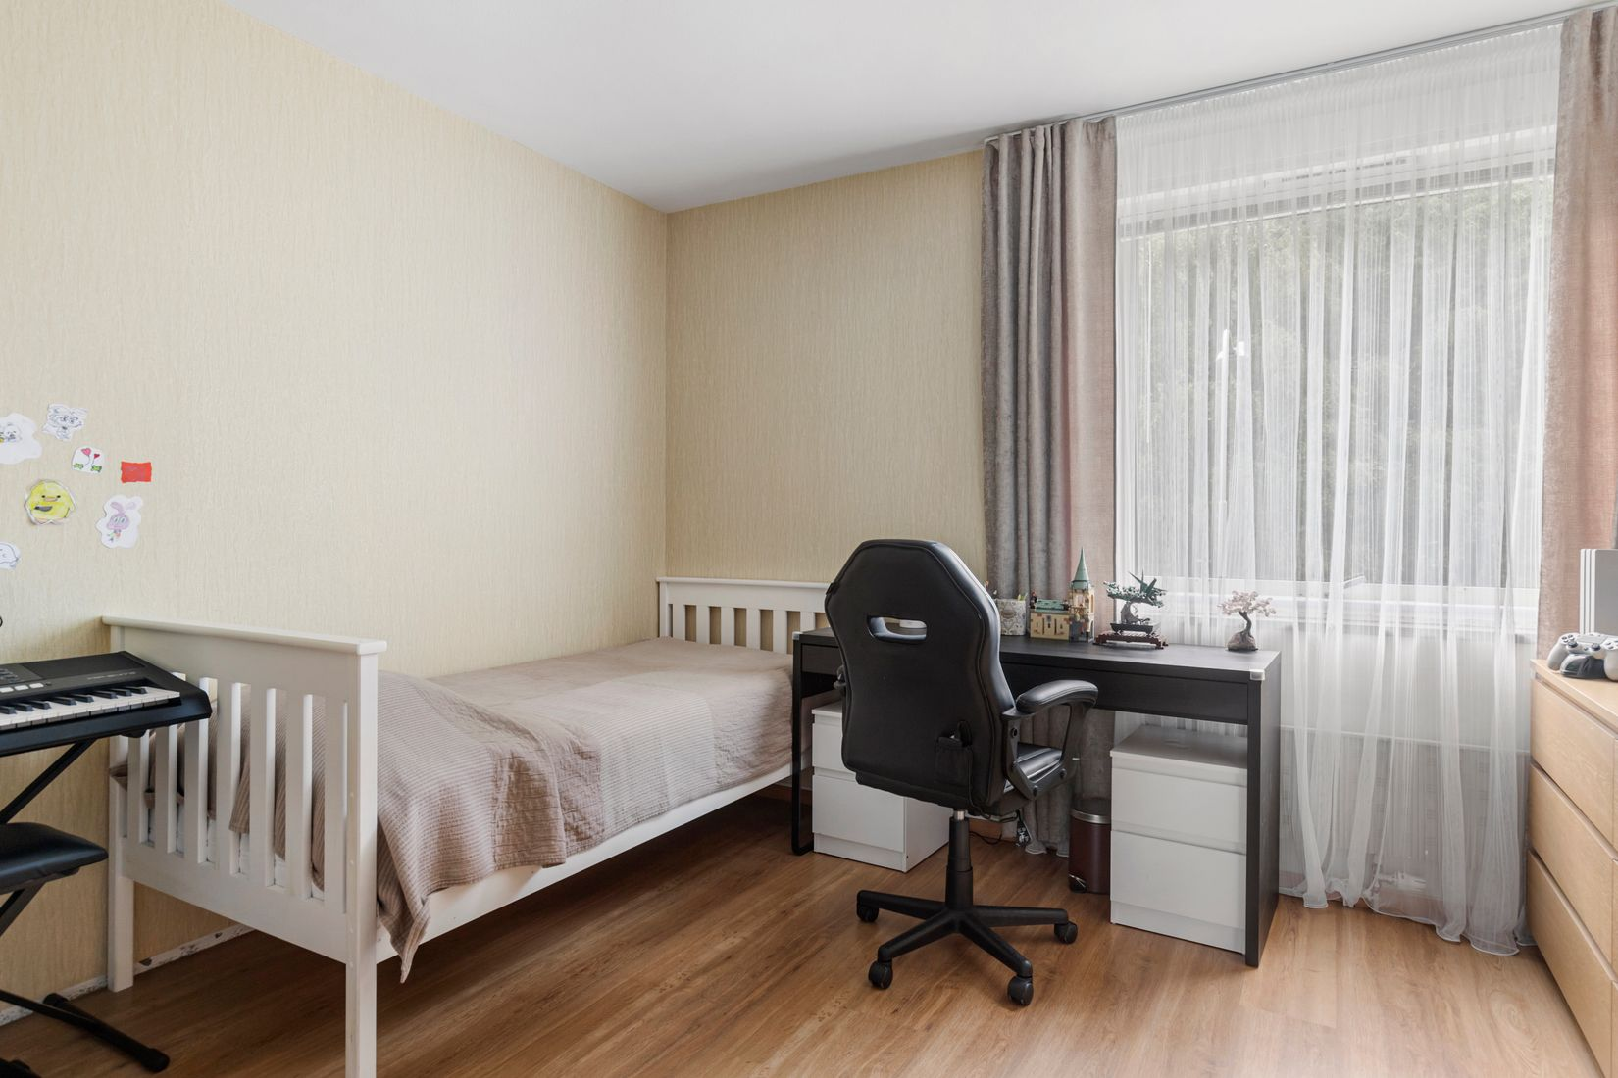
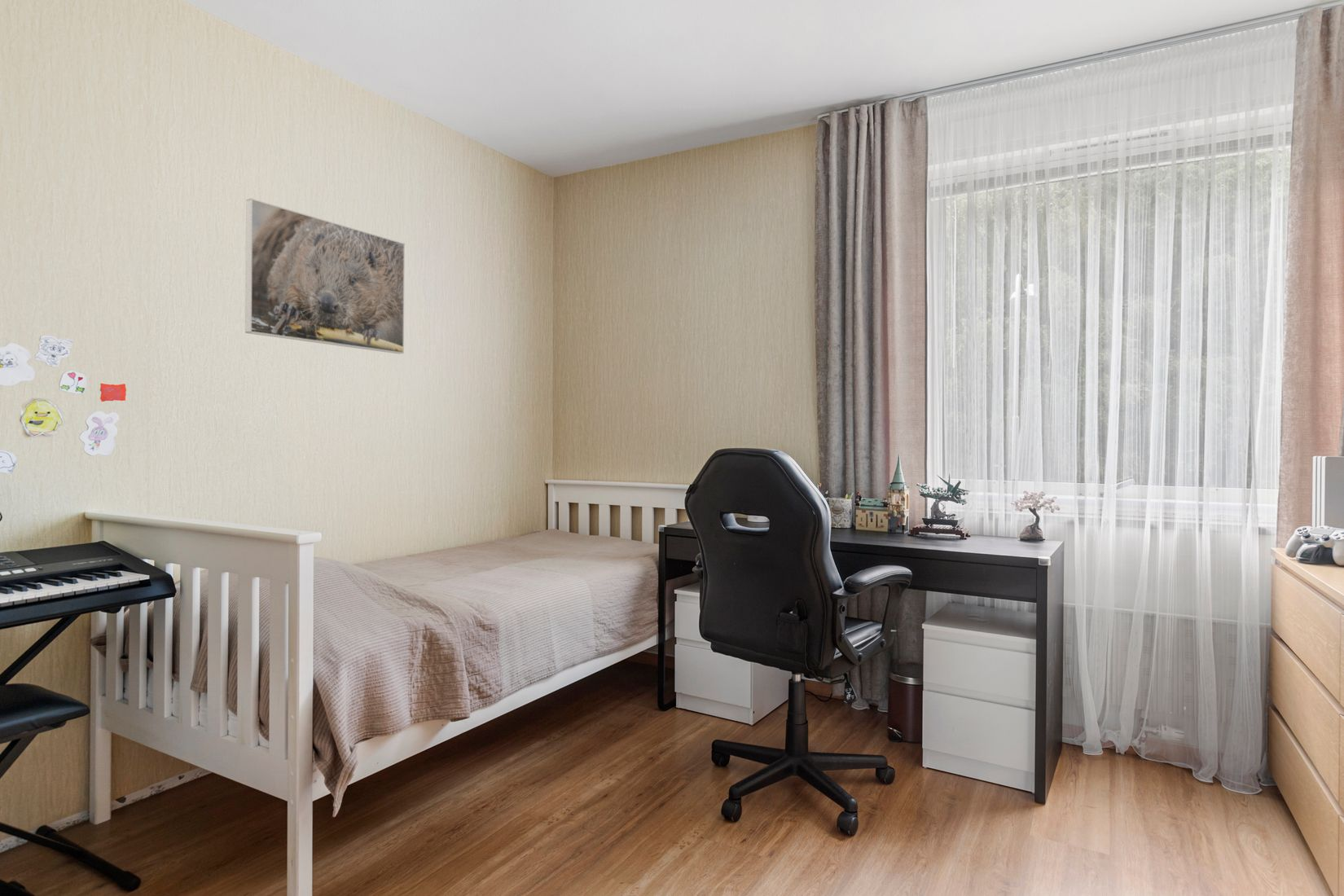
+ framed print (332, 283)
